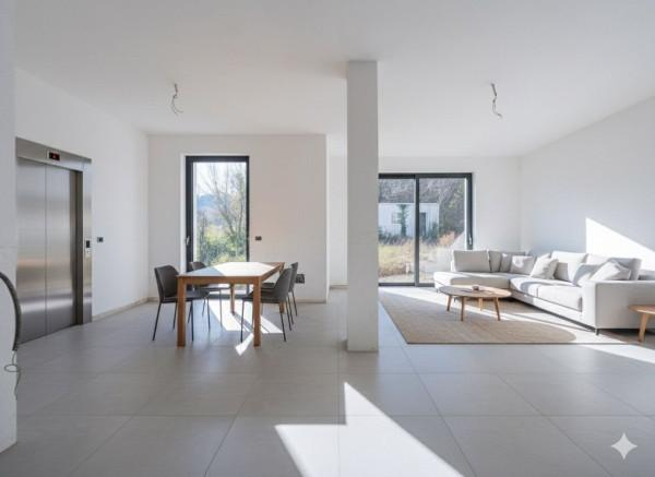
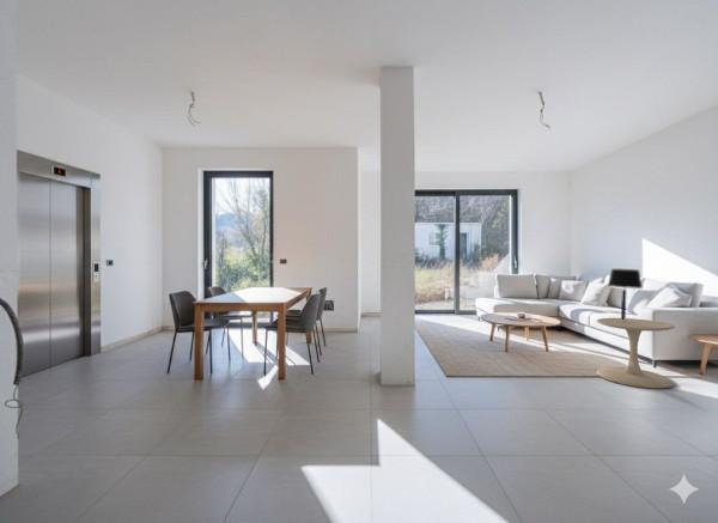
+ table lamp (622, 294)
+ side table (633, 349)
